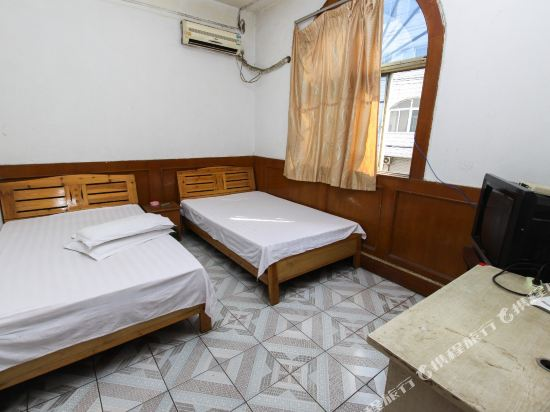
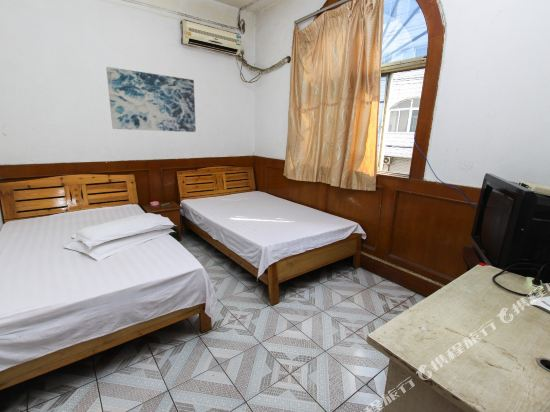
+ wall art (155, 103)
